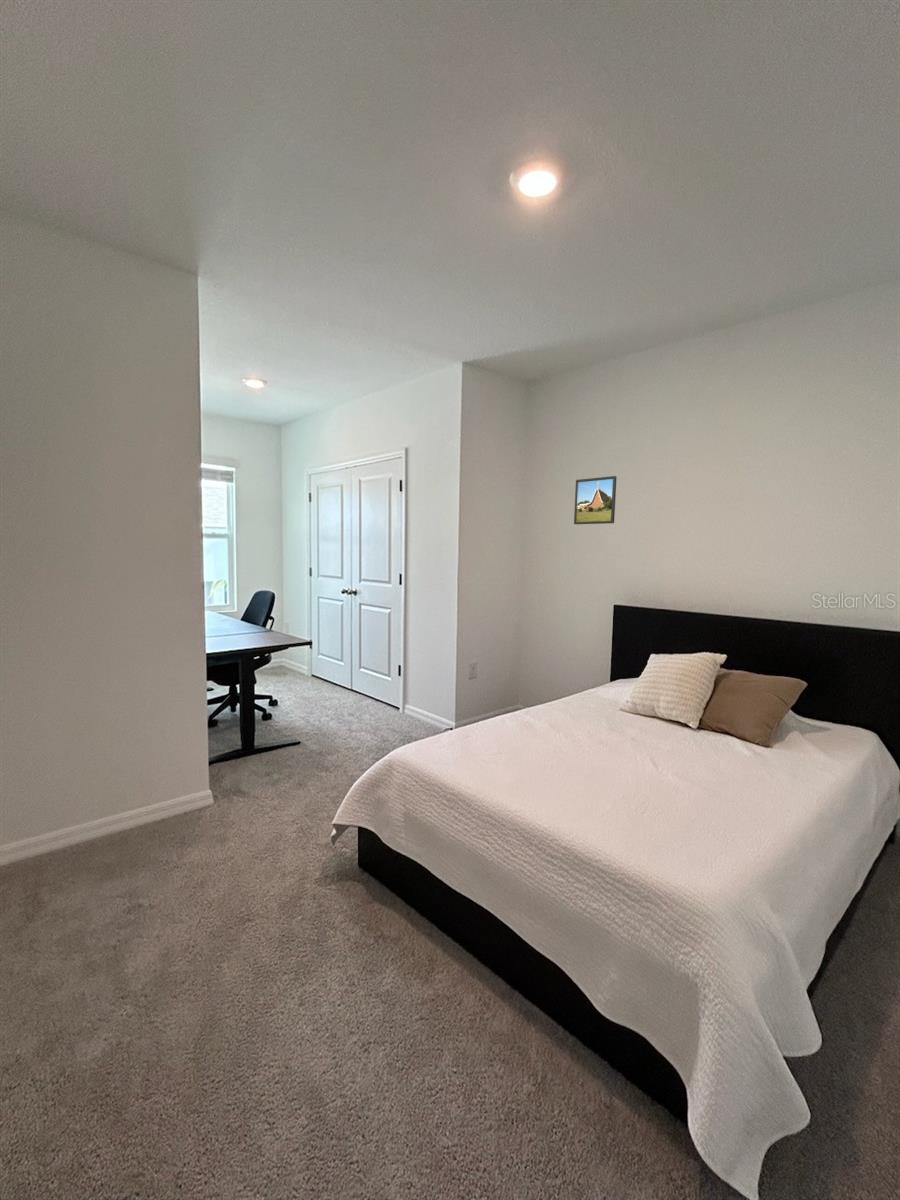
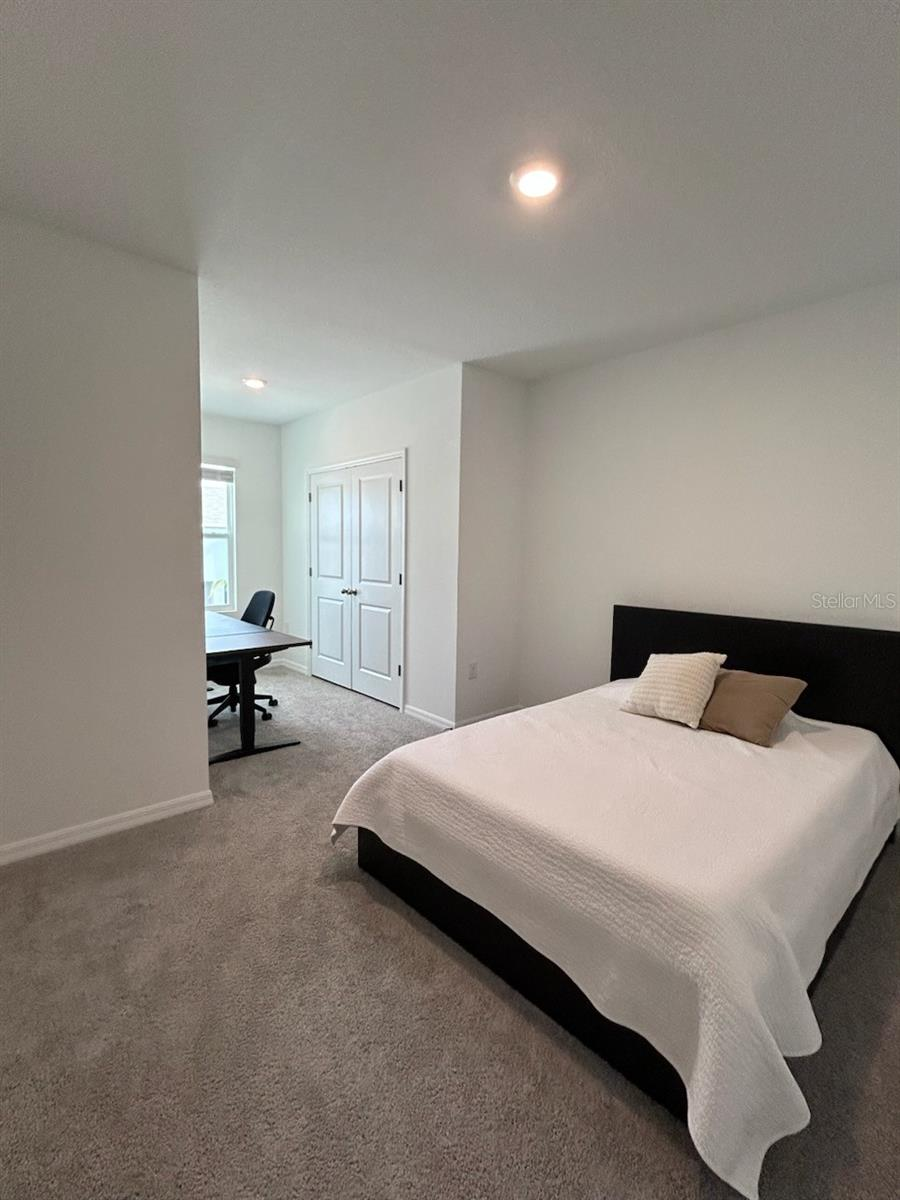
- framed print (594, 501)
